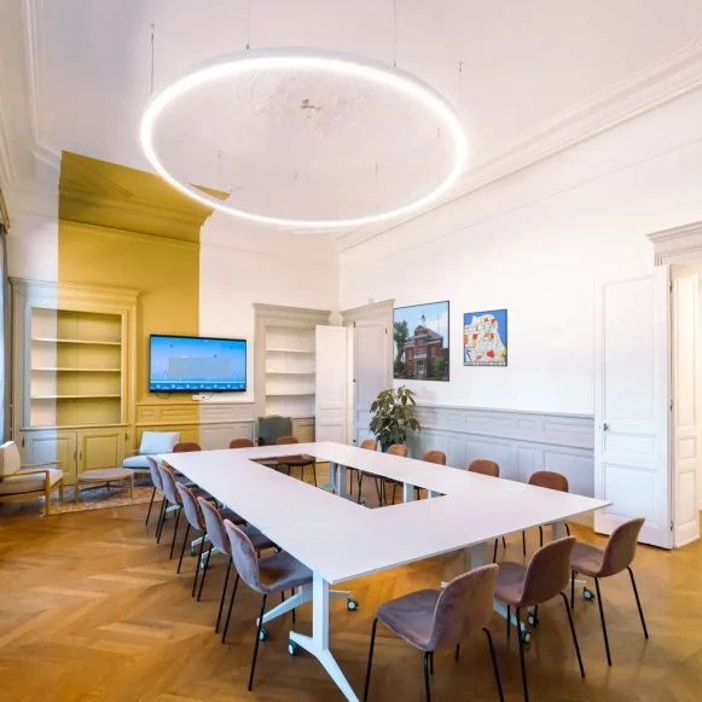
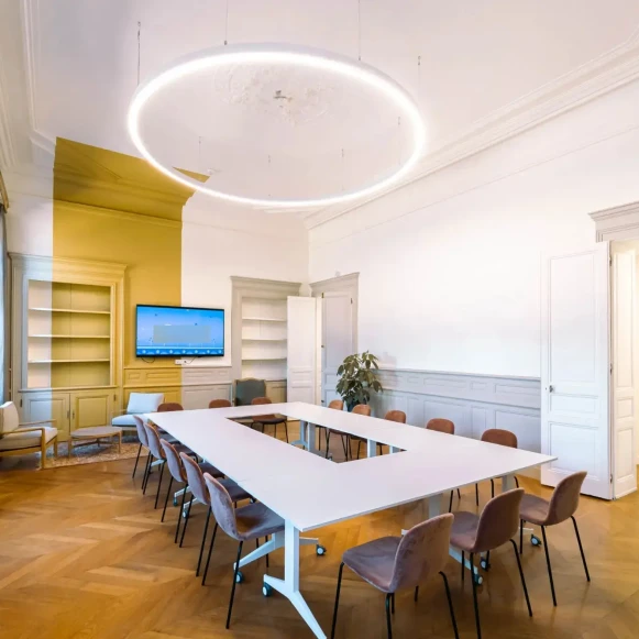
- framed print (419, 342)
- wall art (483, 338)
